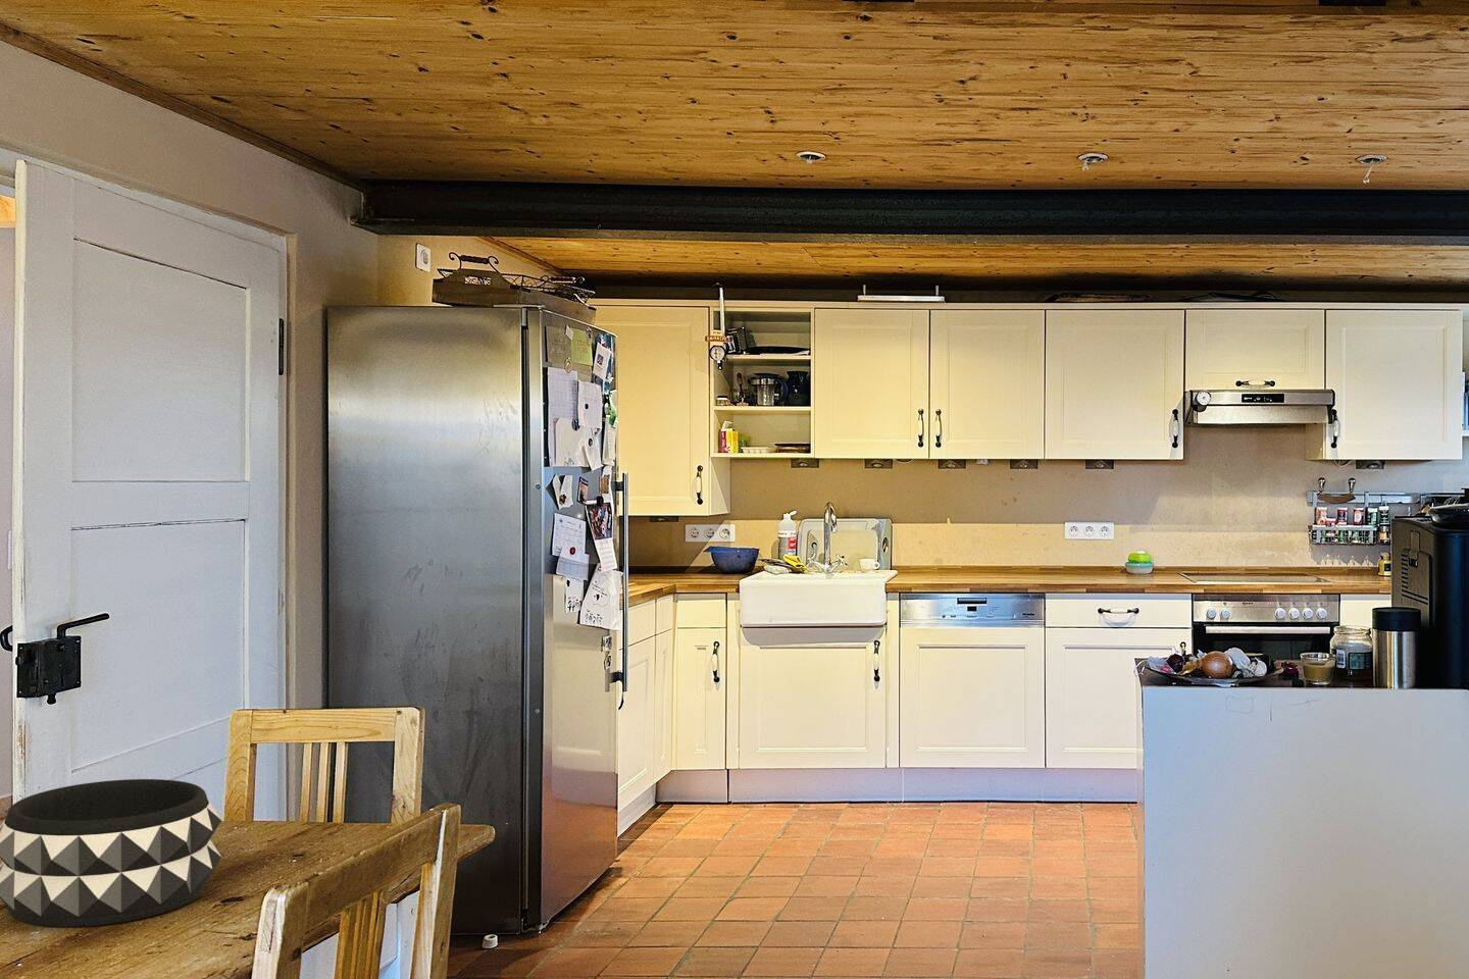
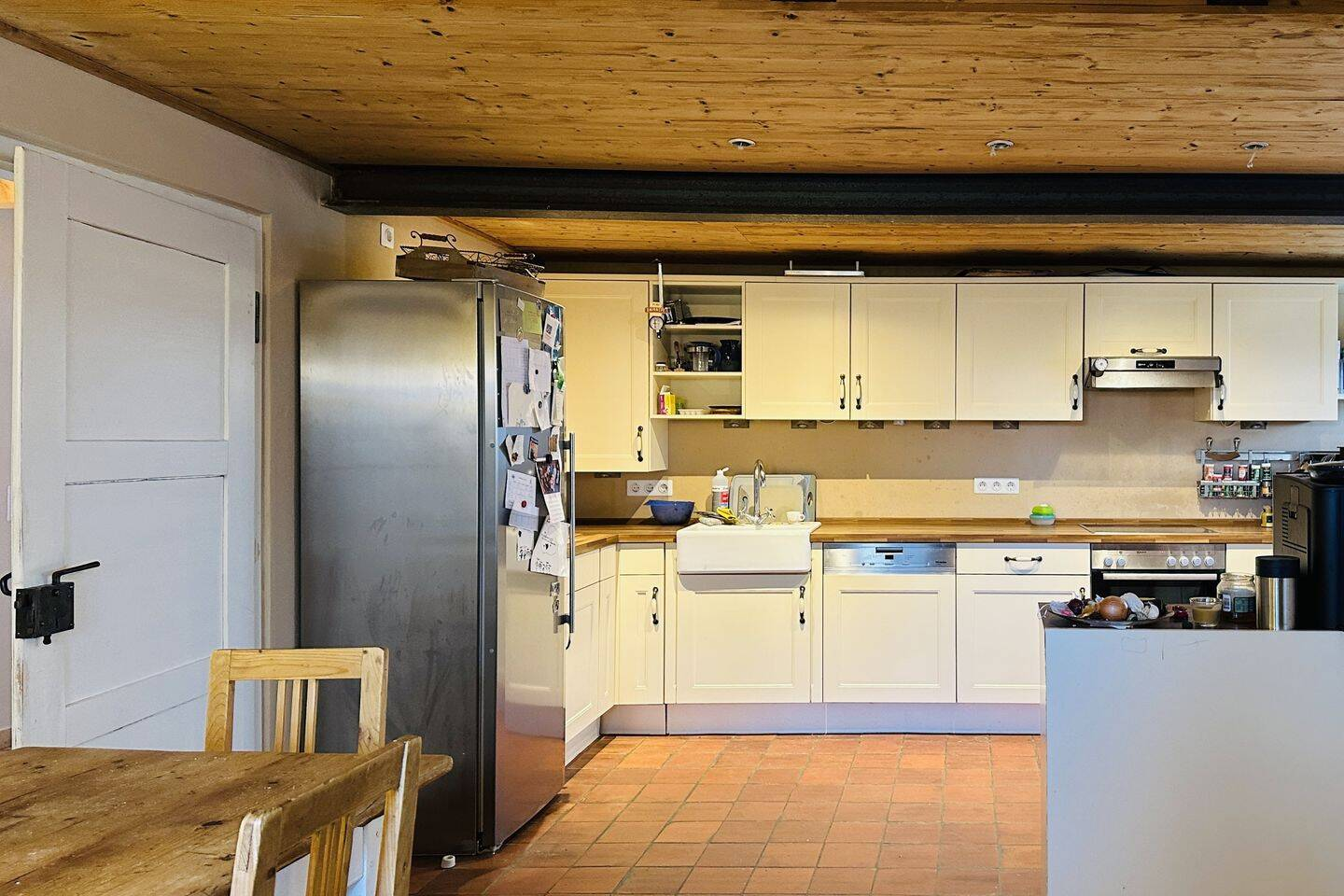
- decorative bowl (109, 848)
